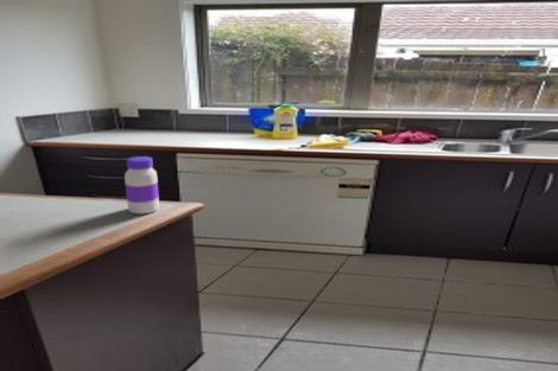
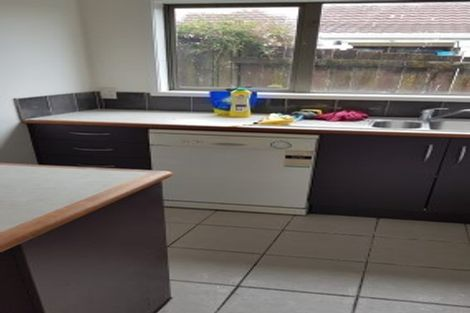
- jar (141, 184)
